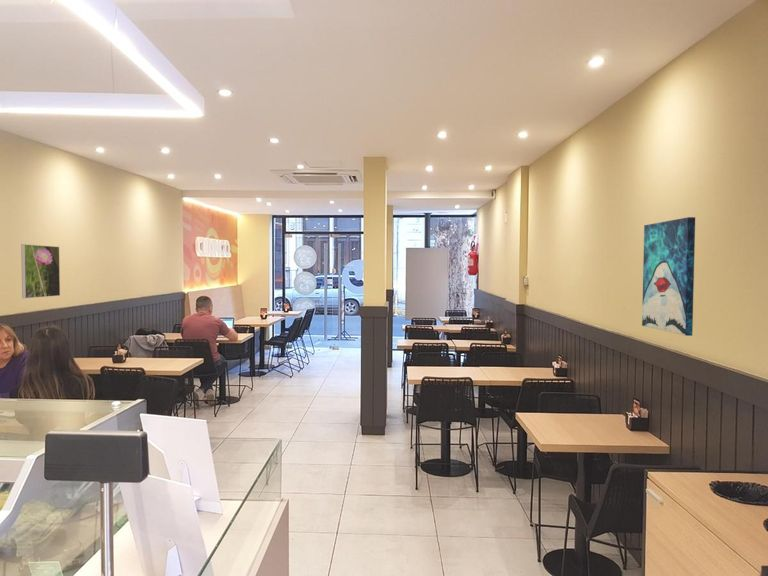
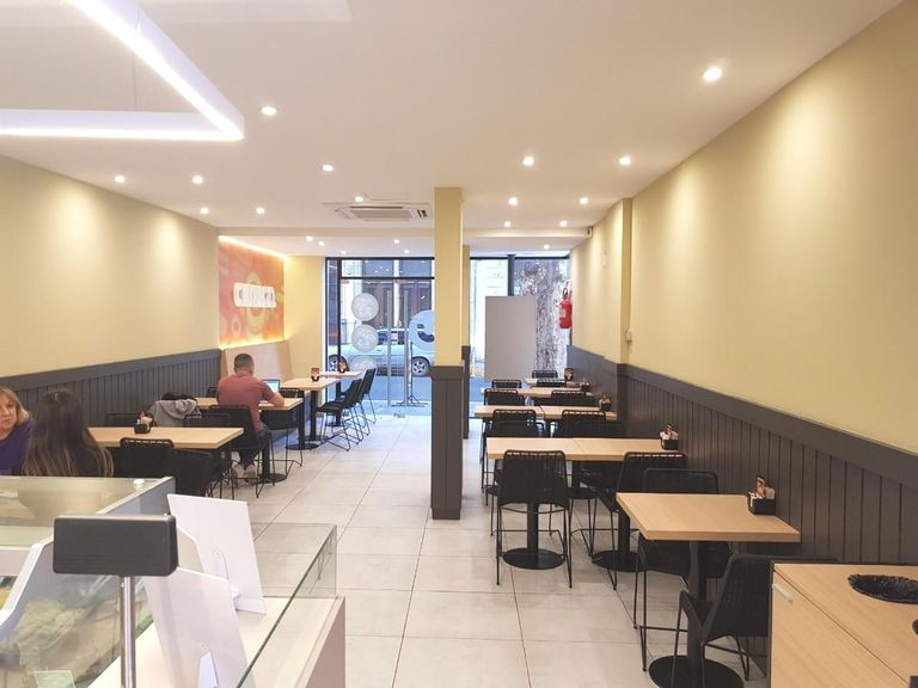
- wall art (666, 276)
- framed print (41, 271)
